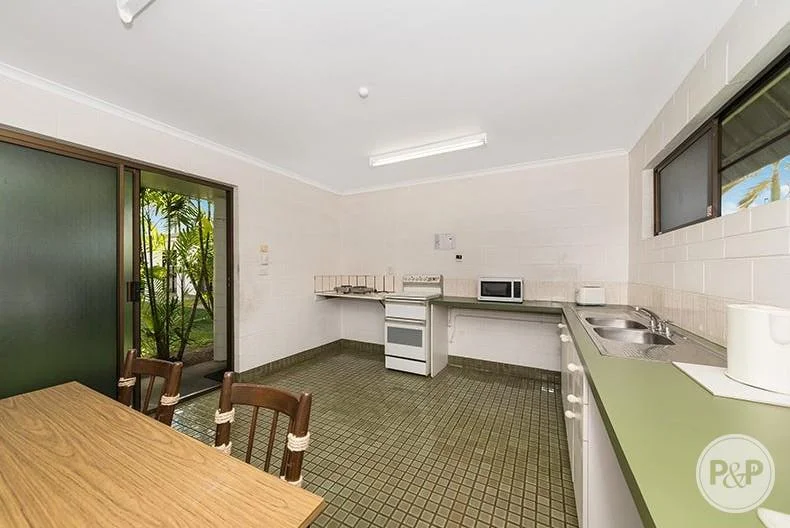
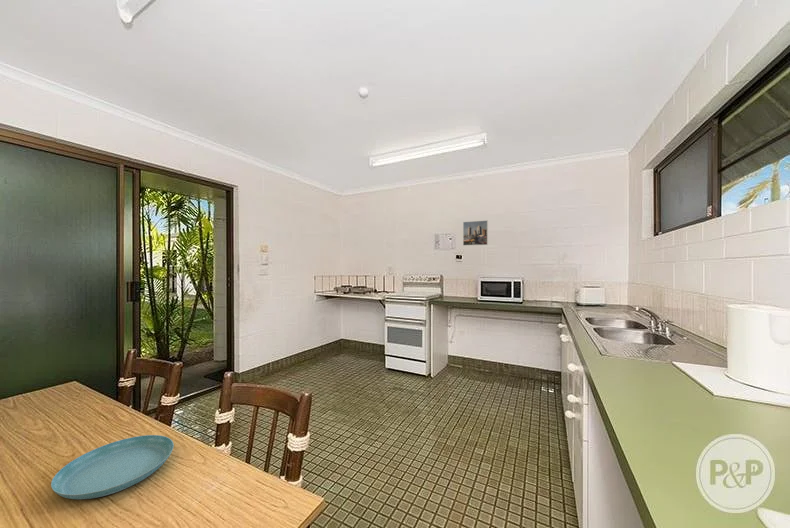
+ saucer (118, 465)
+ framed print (475, 233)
